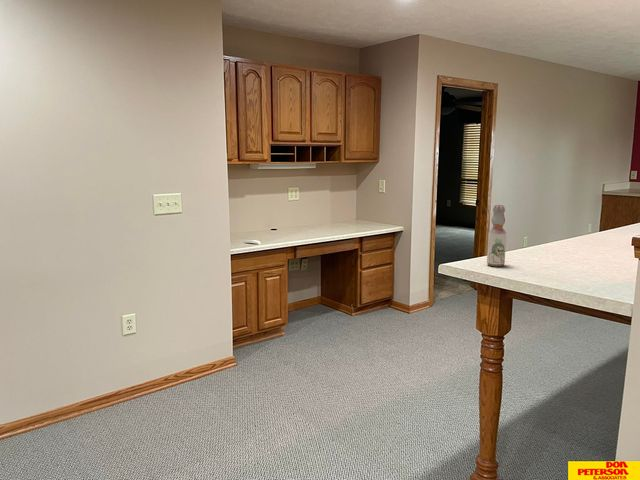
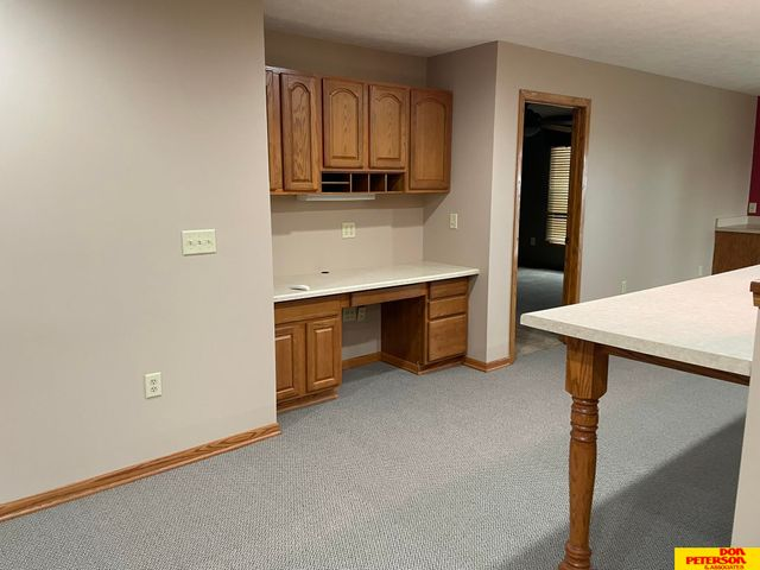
- bottle (497, 235)
